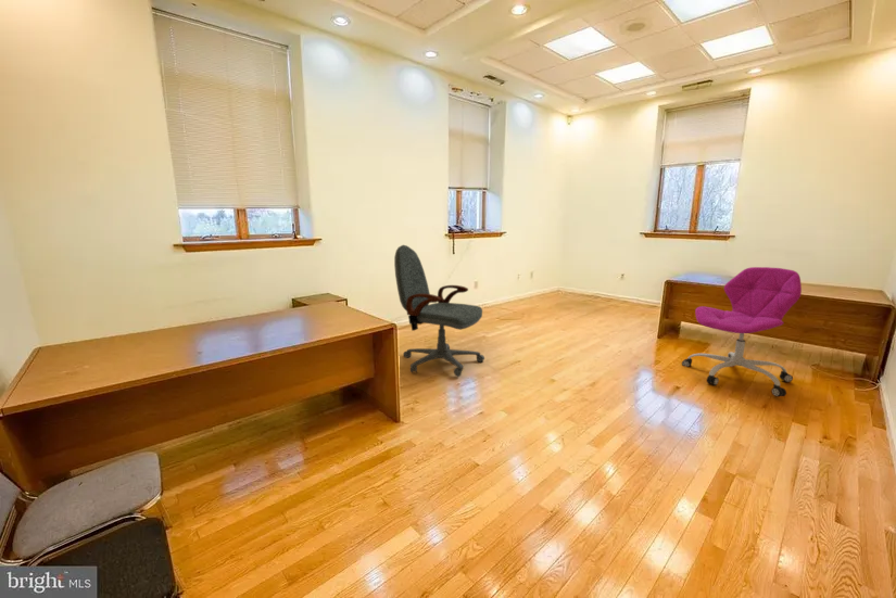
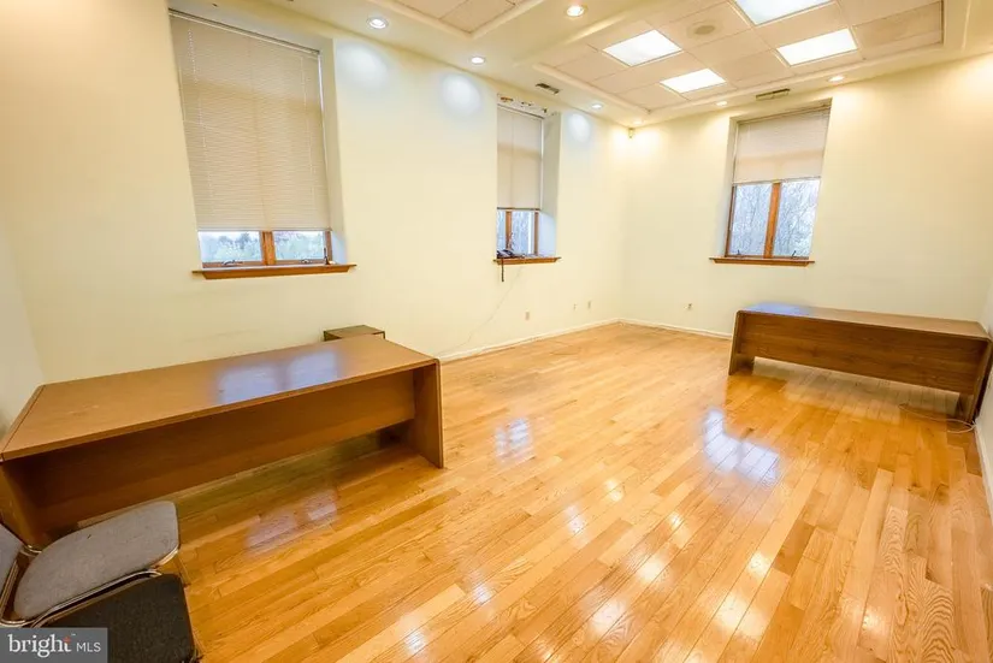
- office chair (441, 305)
- office chair (742, 325)
